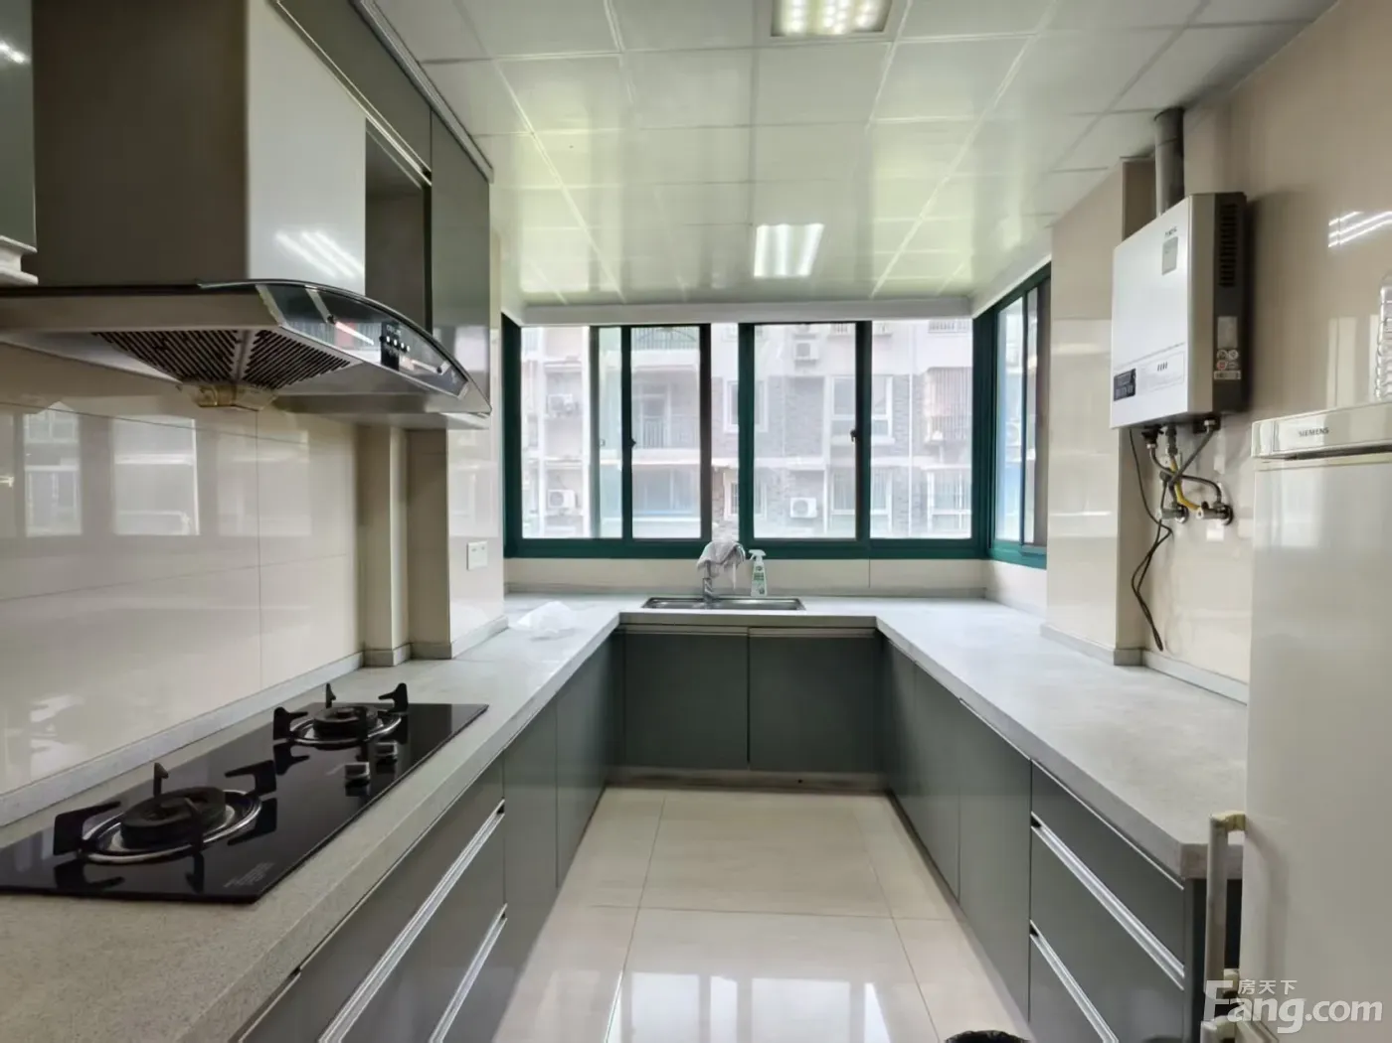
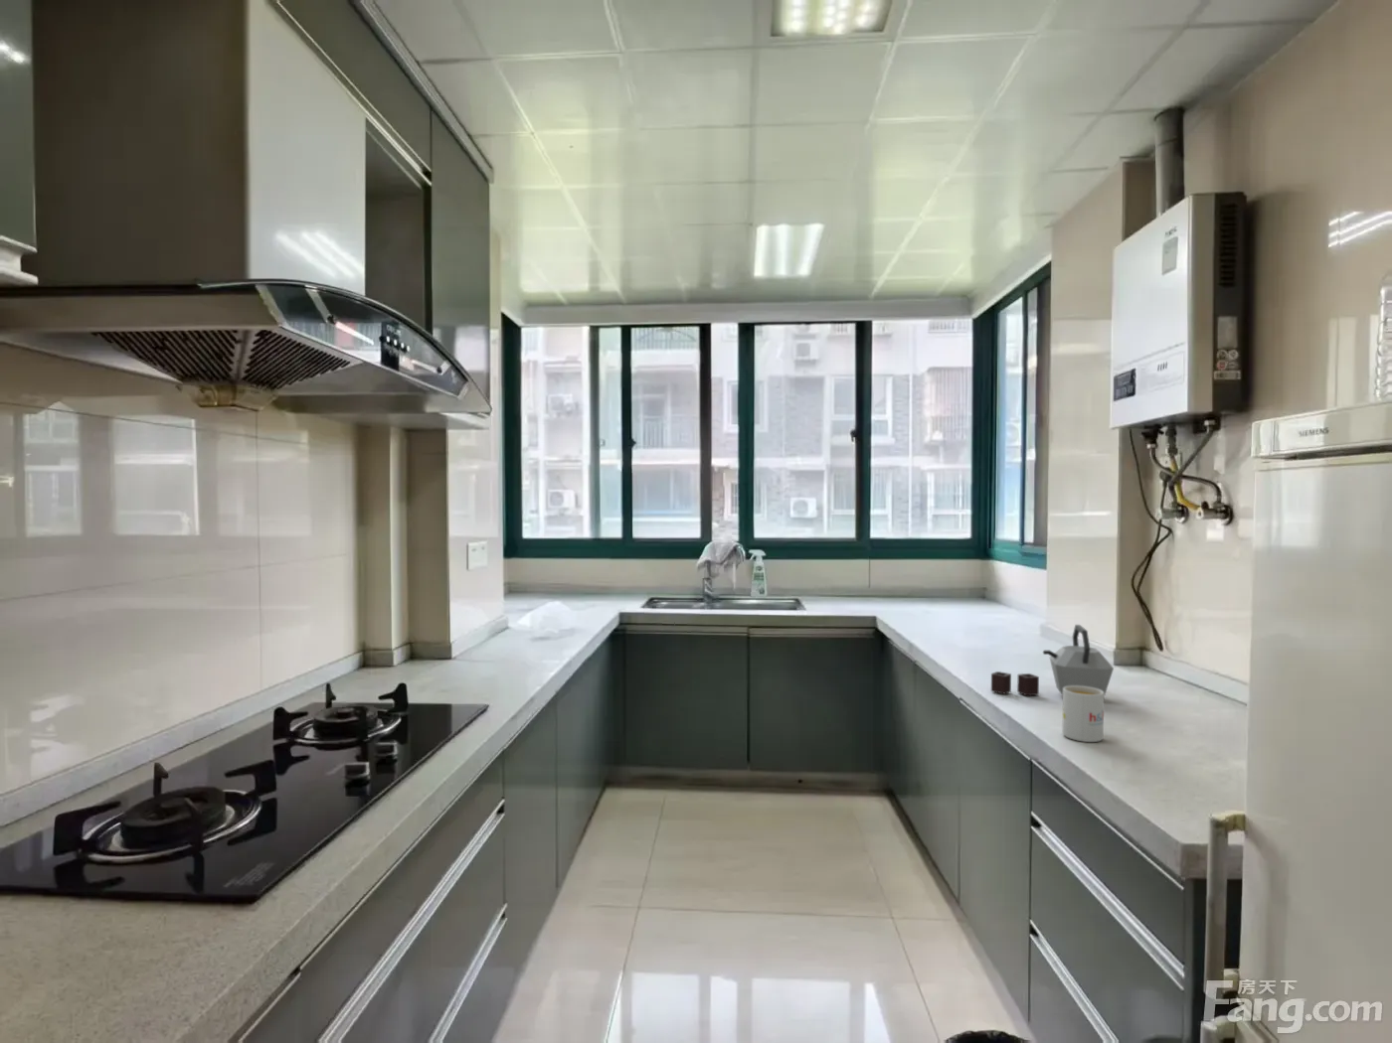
+ mug (1083, 711)
+ kettle (1050, 661)
